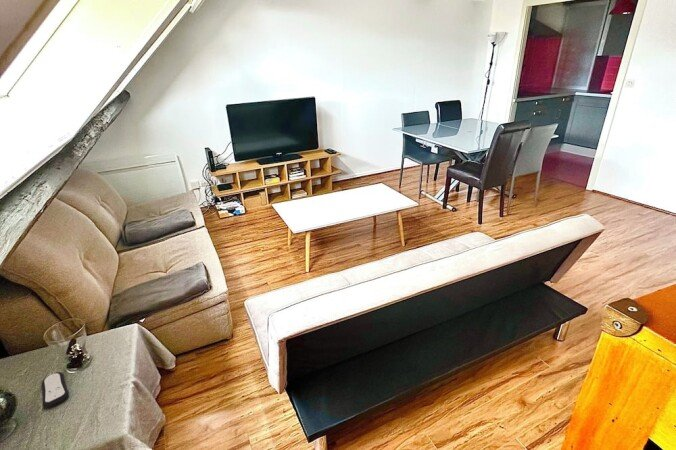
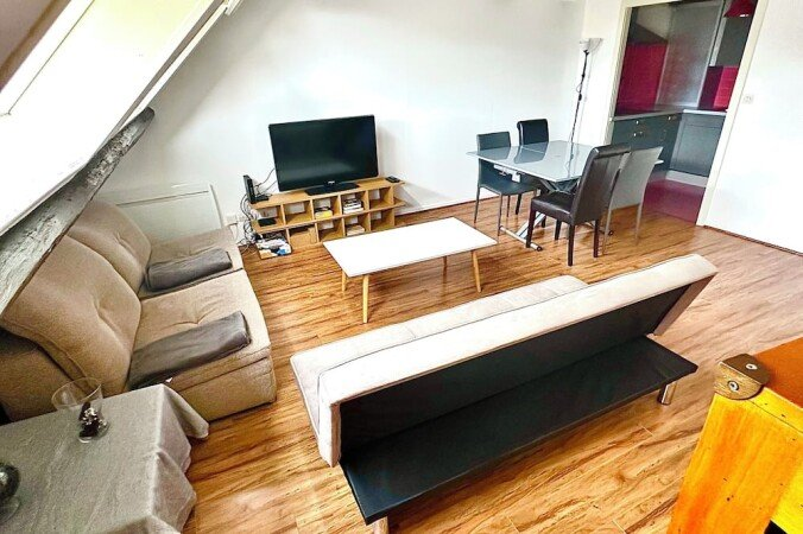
- remote control (54, 387)
